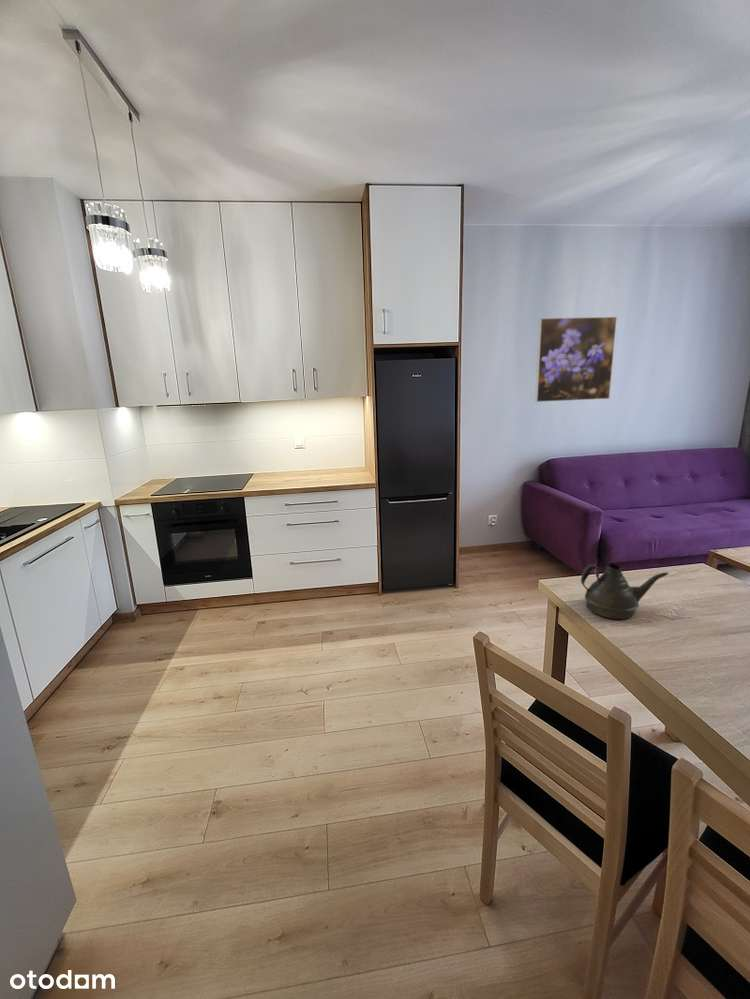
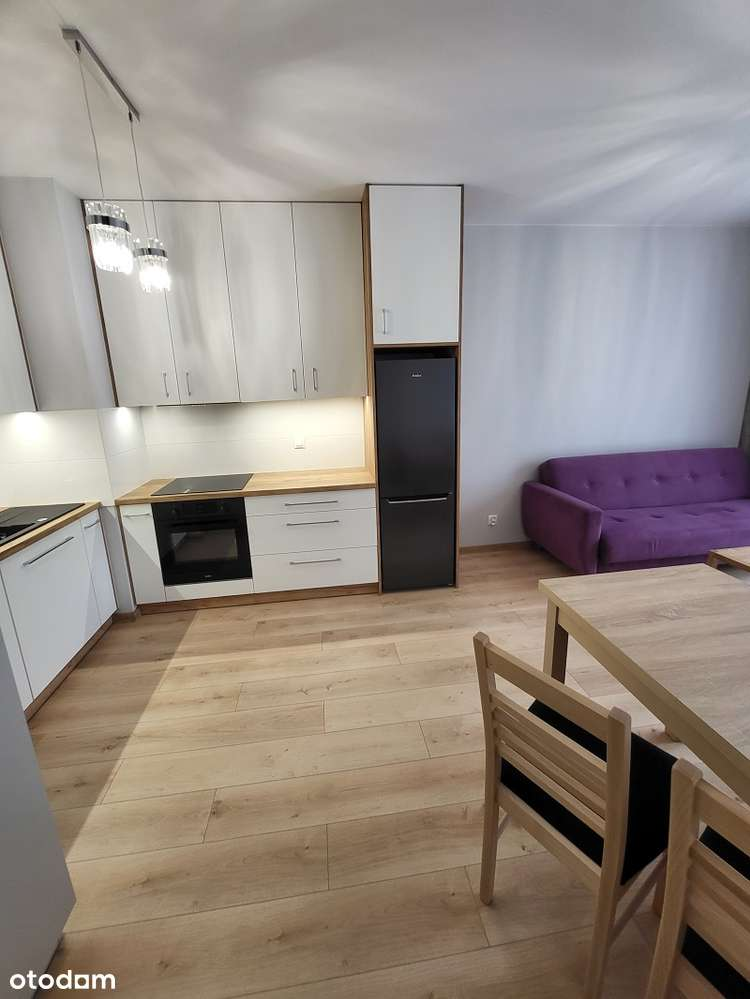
- teapot (622, 588)
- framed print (575, 360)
